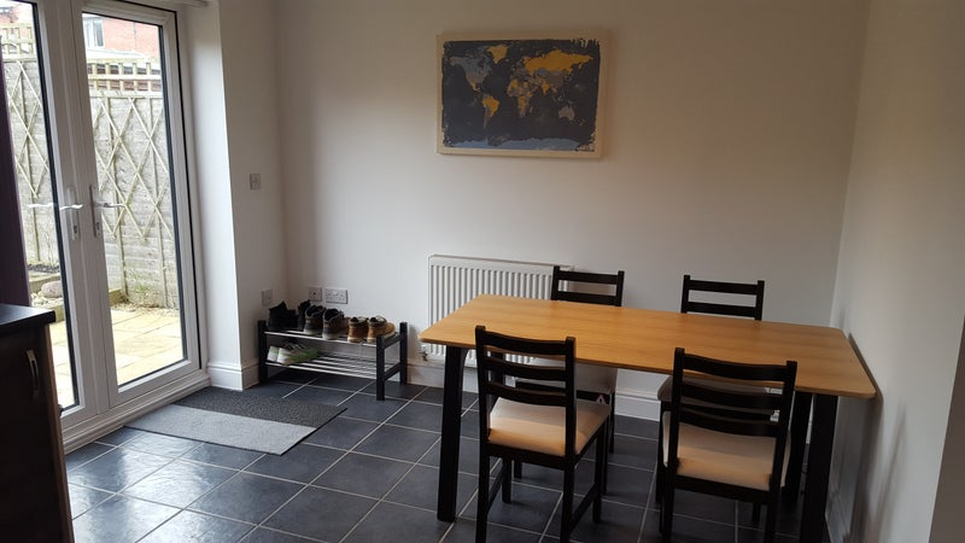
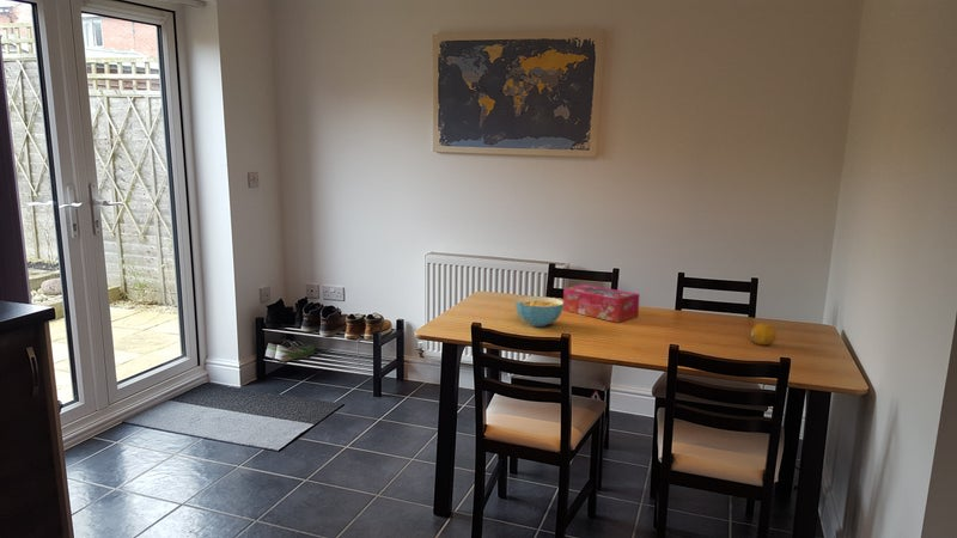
+ cereal bowl (538, 313)
+ tissue box (599, 301)
+ fruit (763, 334)
